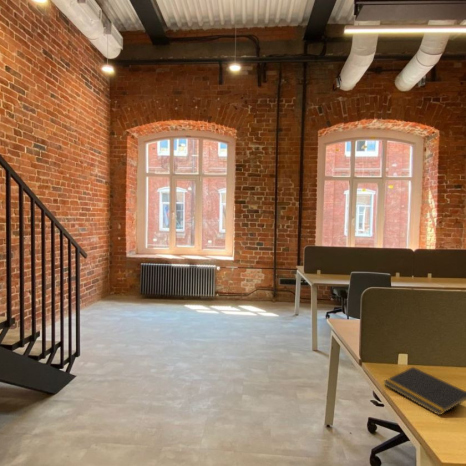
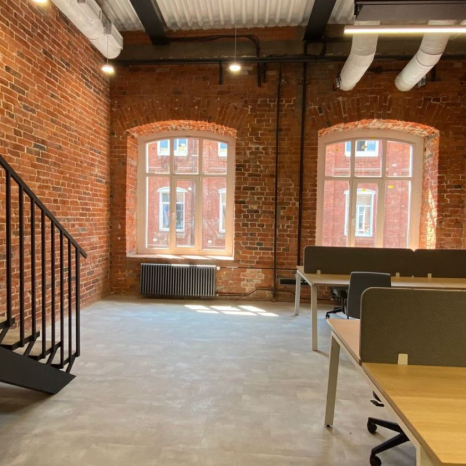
- notepad (424, 388)
